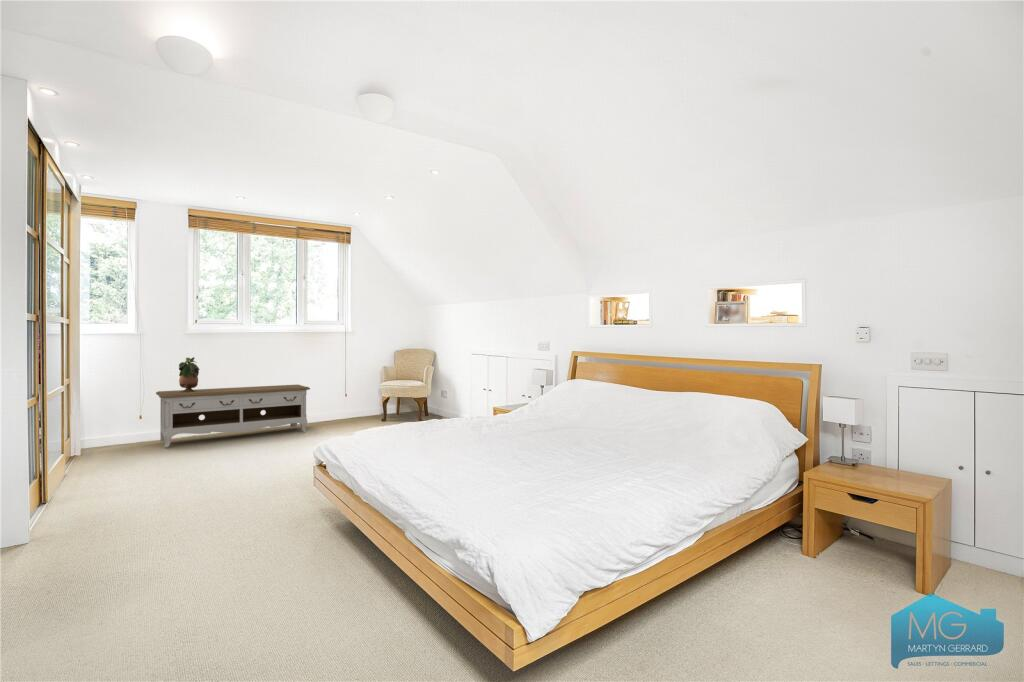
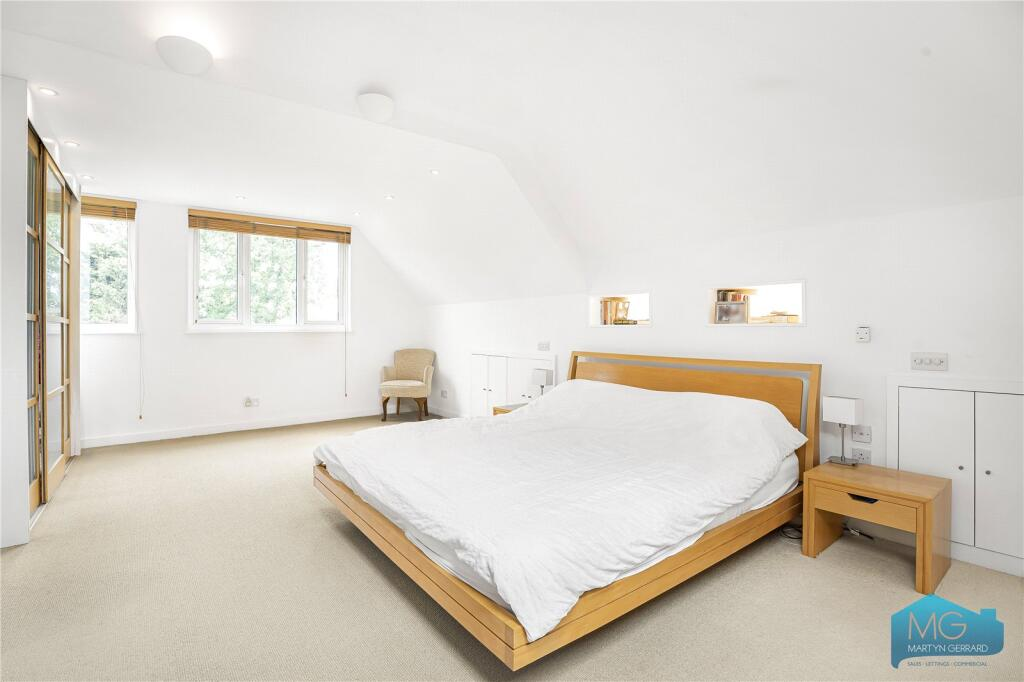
- storage bench (237, 412)
- potted plant (188, 374)
